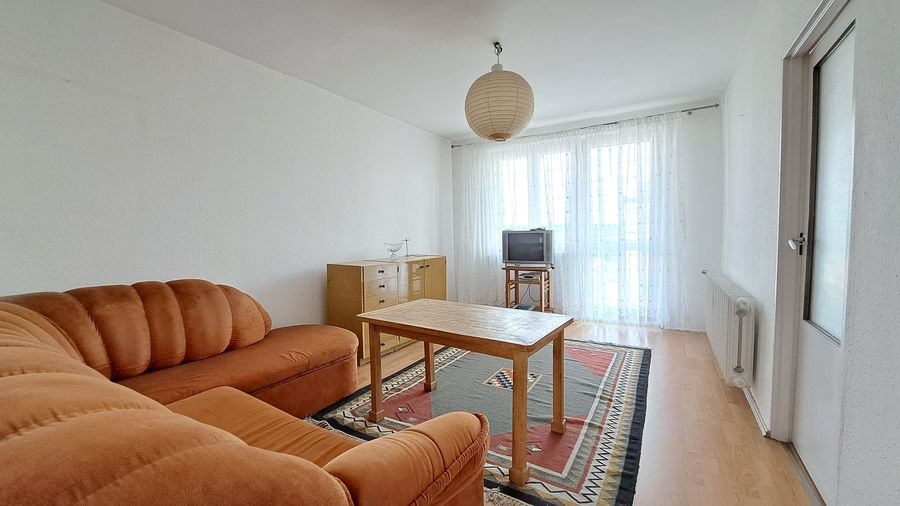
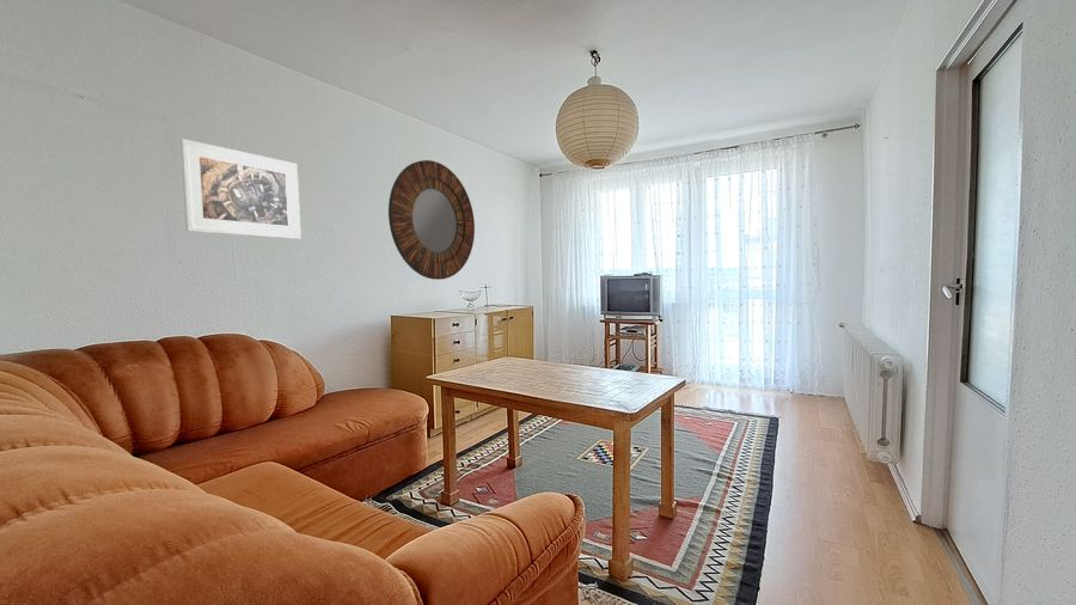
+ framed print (246, 194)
+ home mirror (435, 220)
